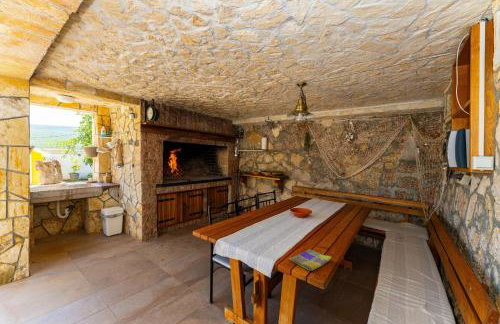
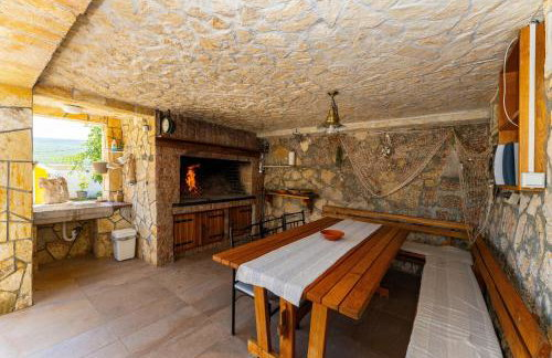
- dish towel (310, 258)
